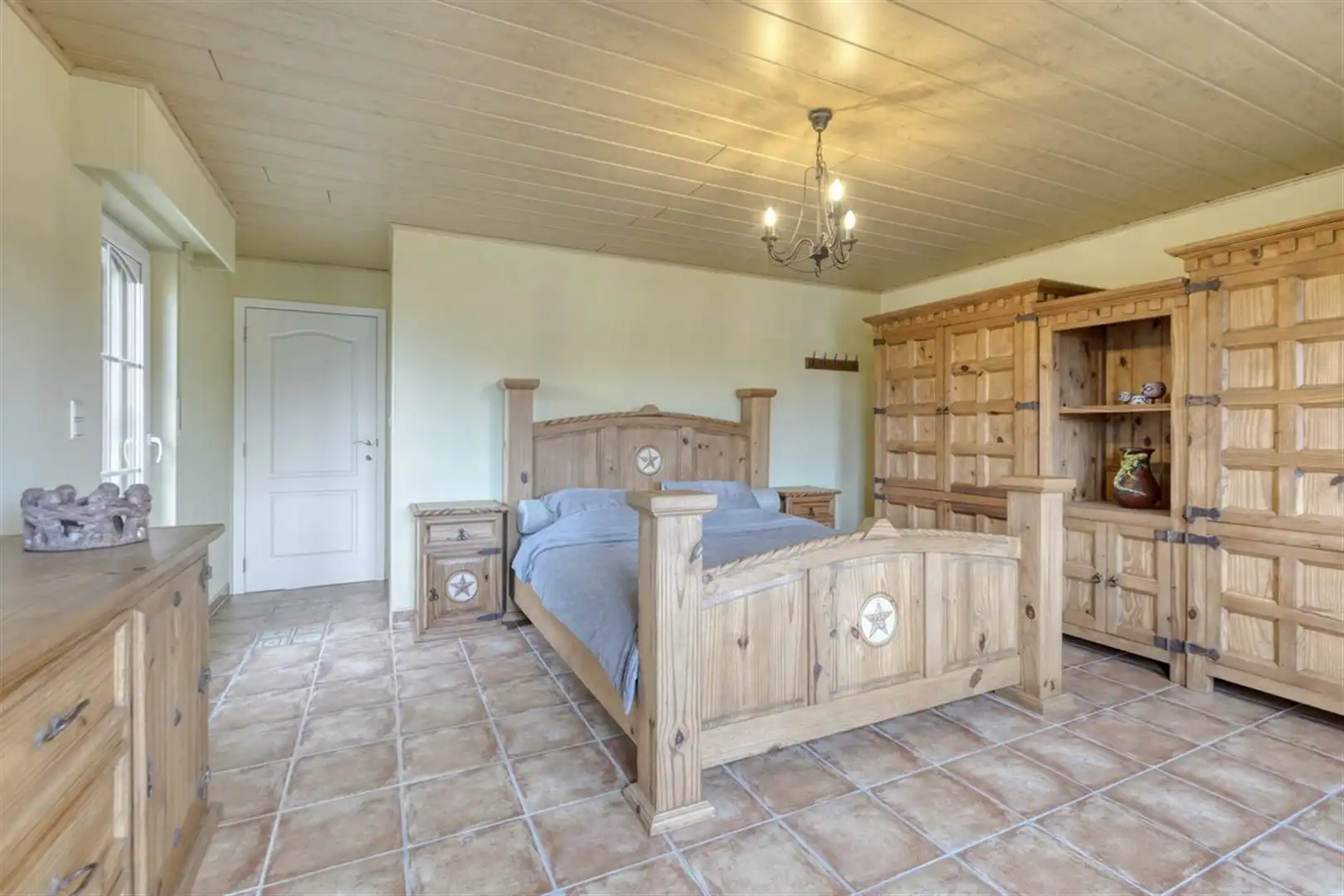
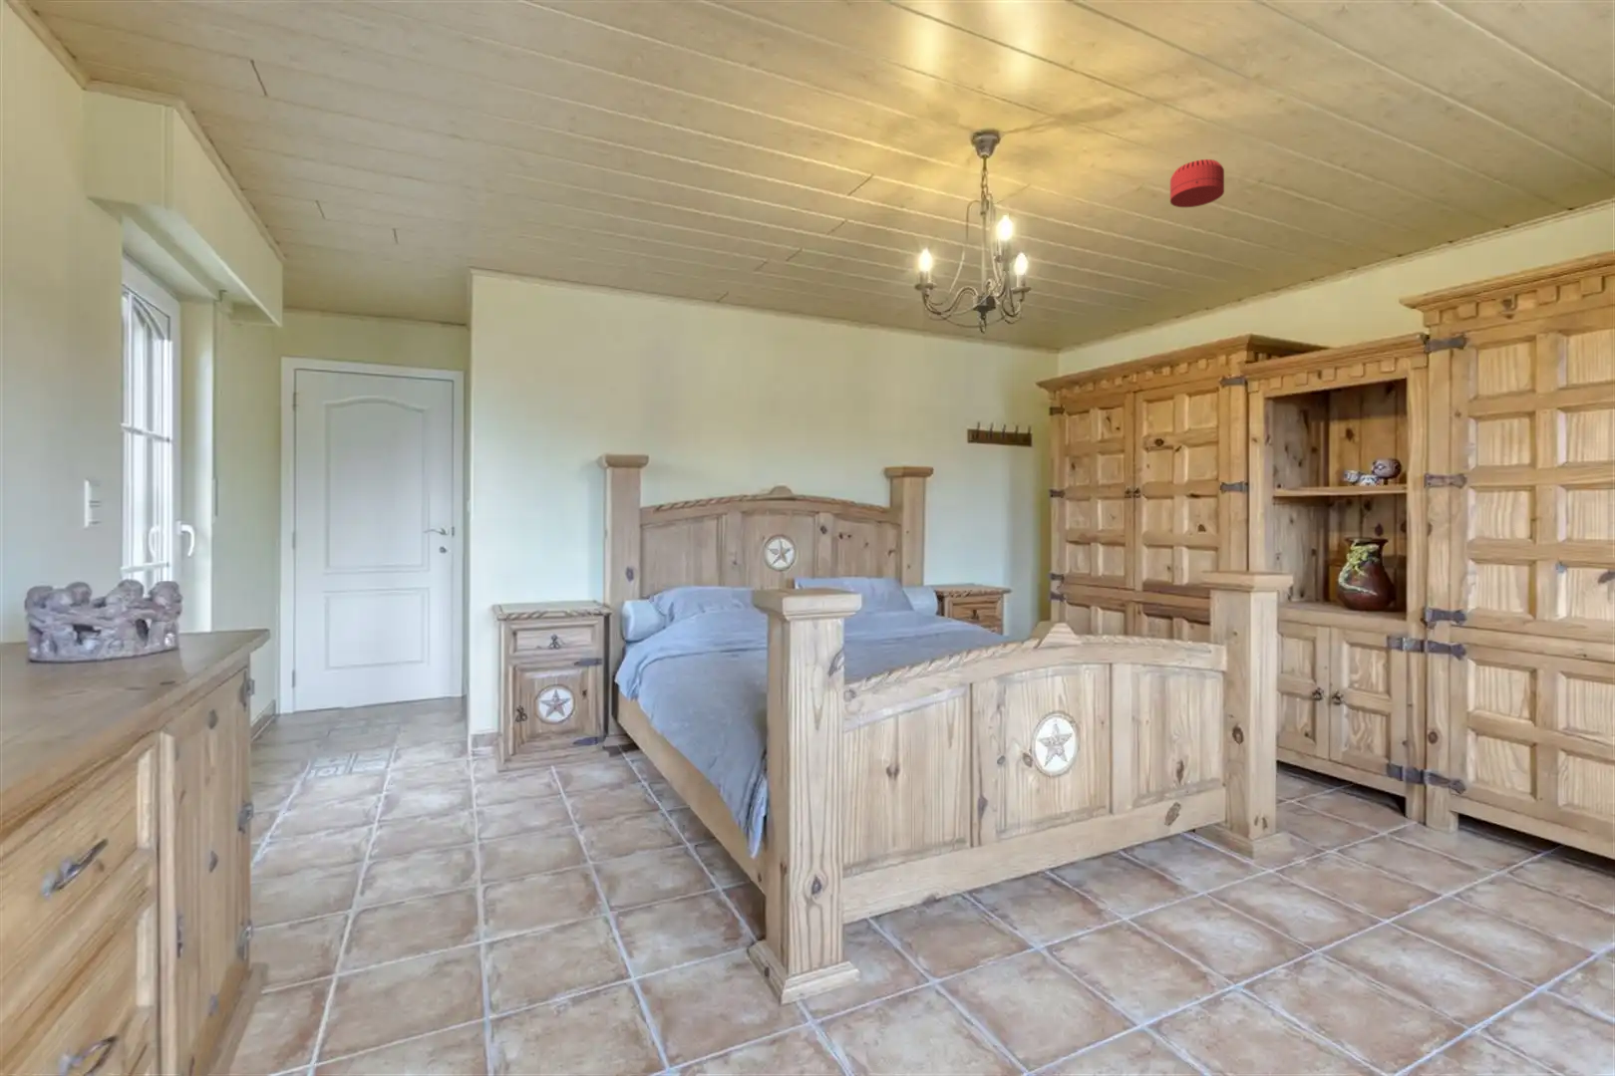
+ smoke detector (1197, 183)
